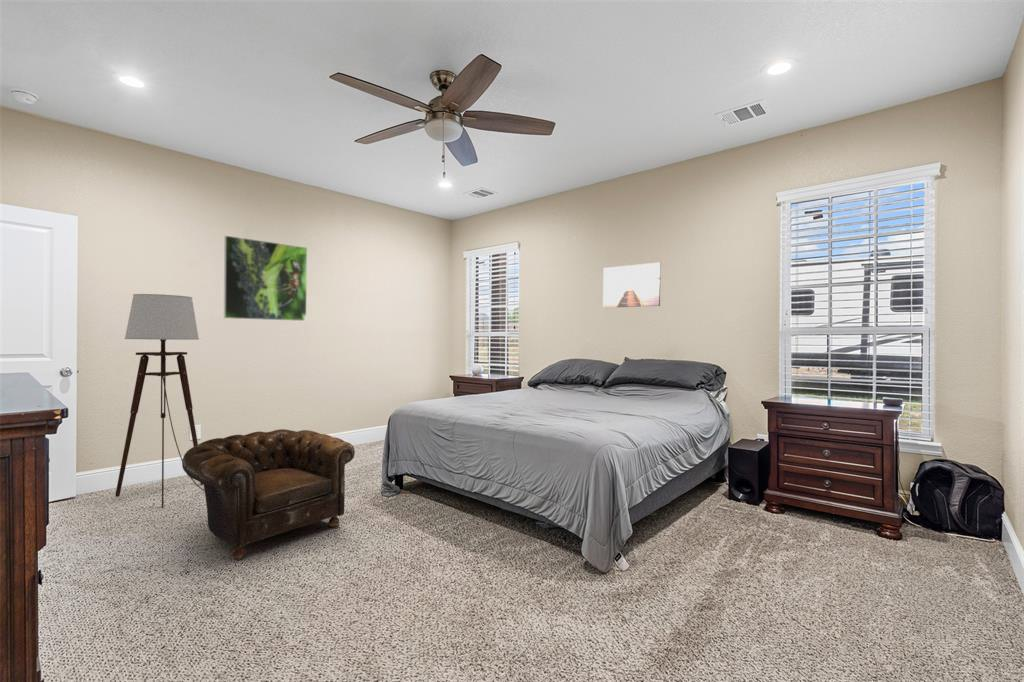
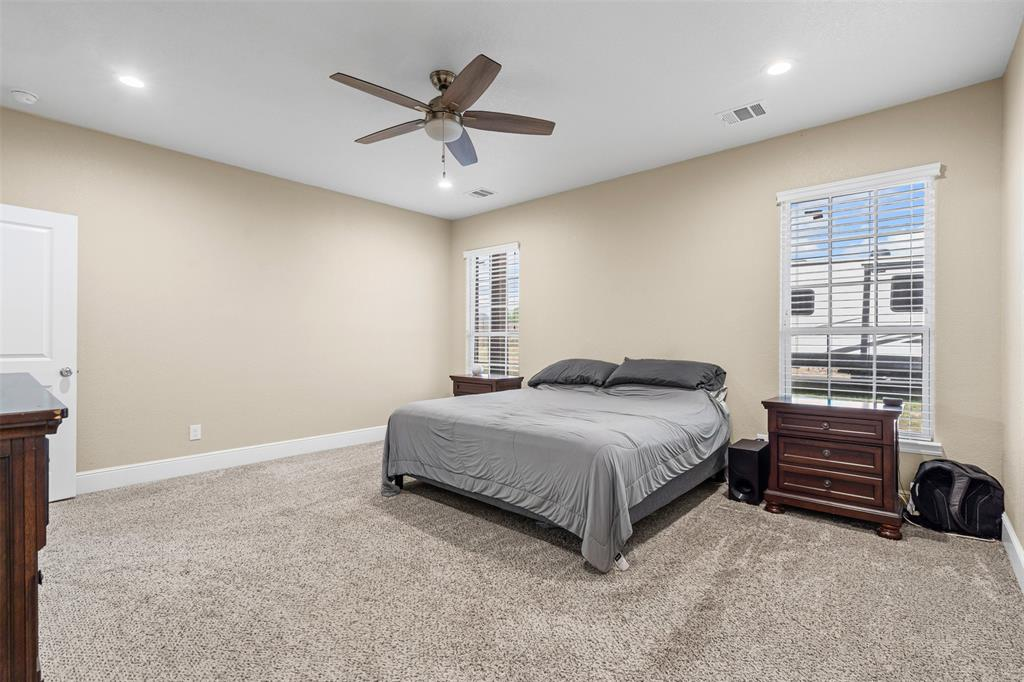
- wall art (630, 286)
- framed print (267, 280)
- armchair (266, 484)
- floor lamp (183, 394)
